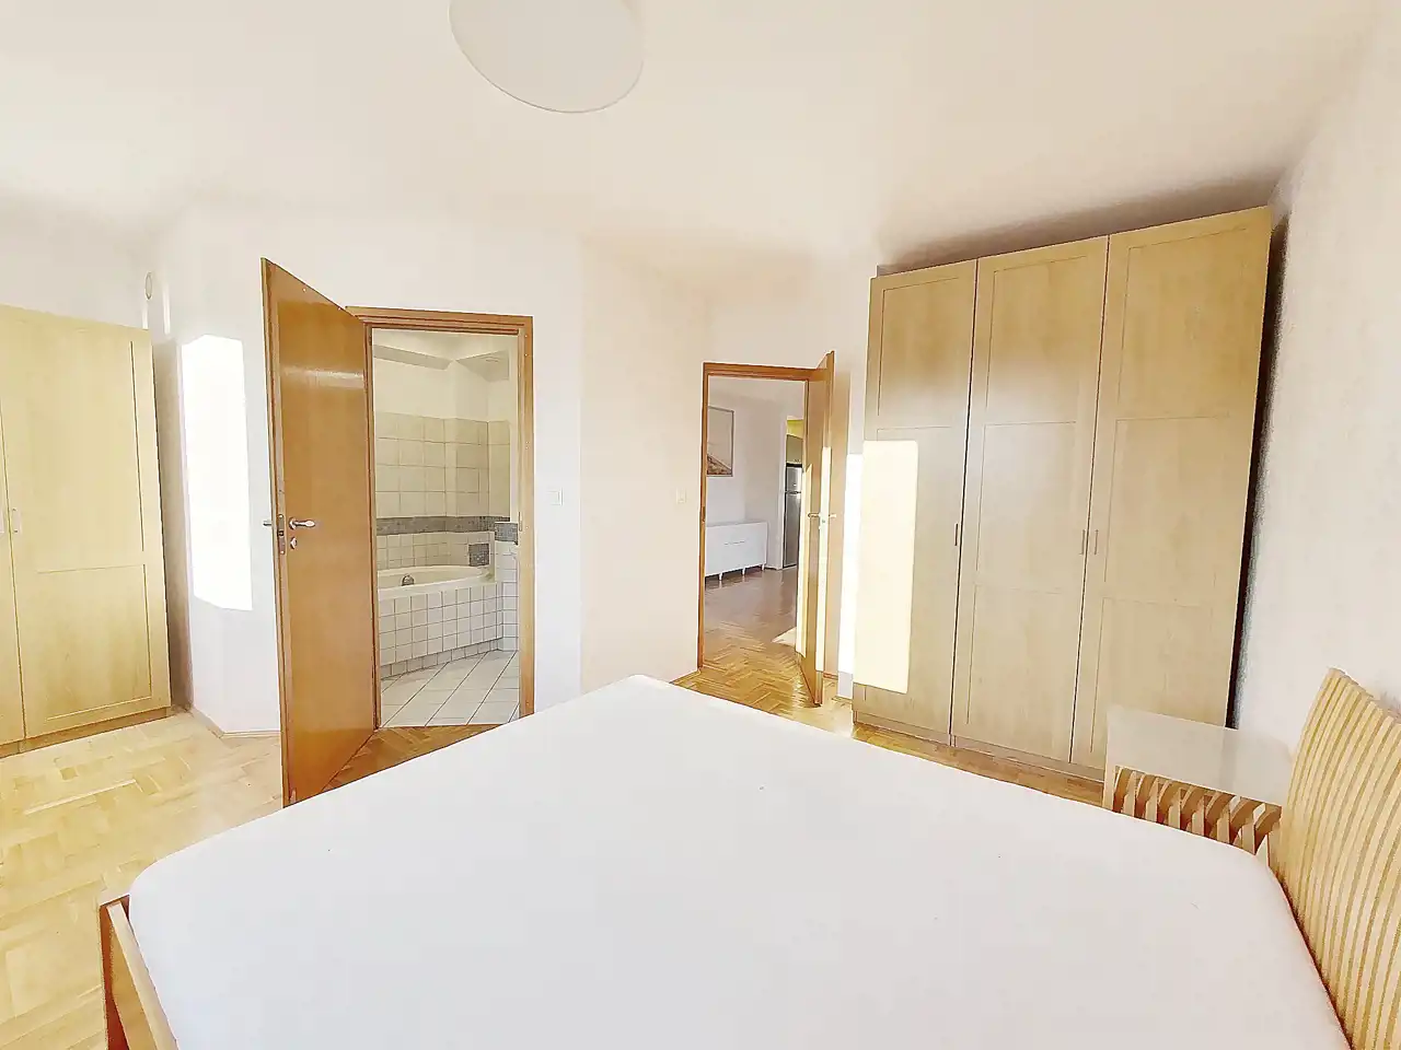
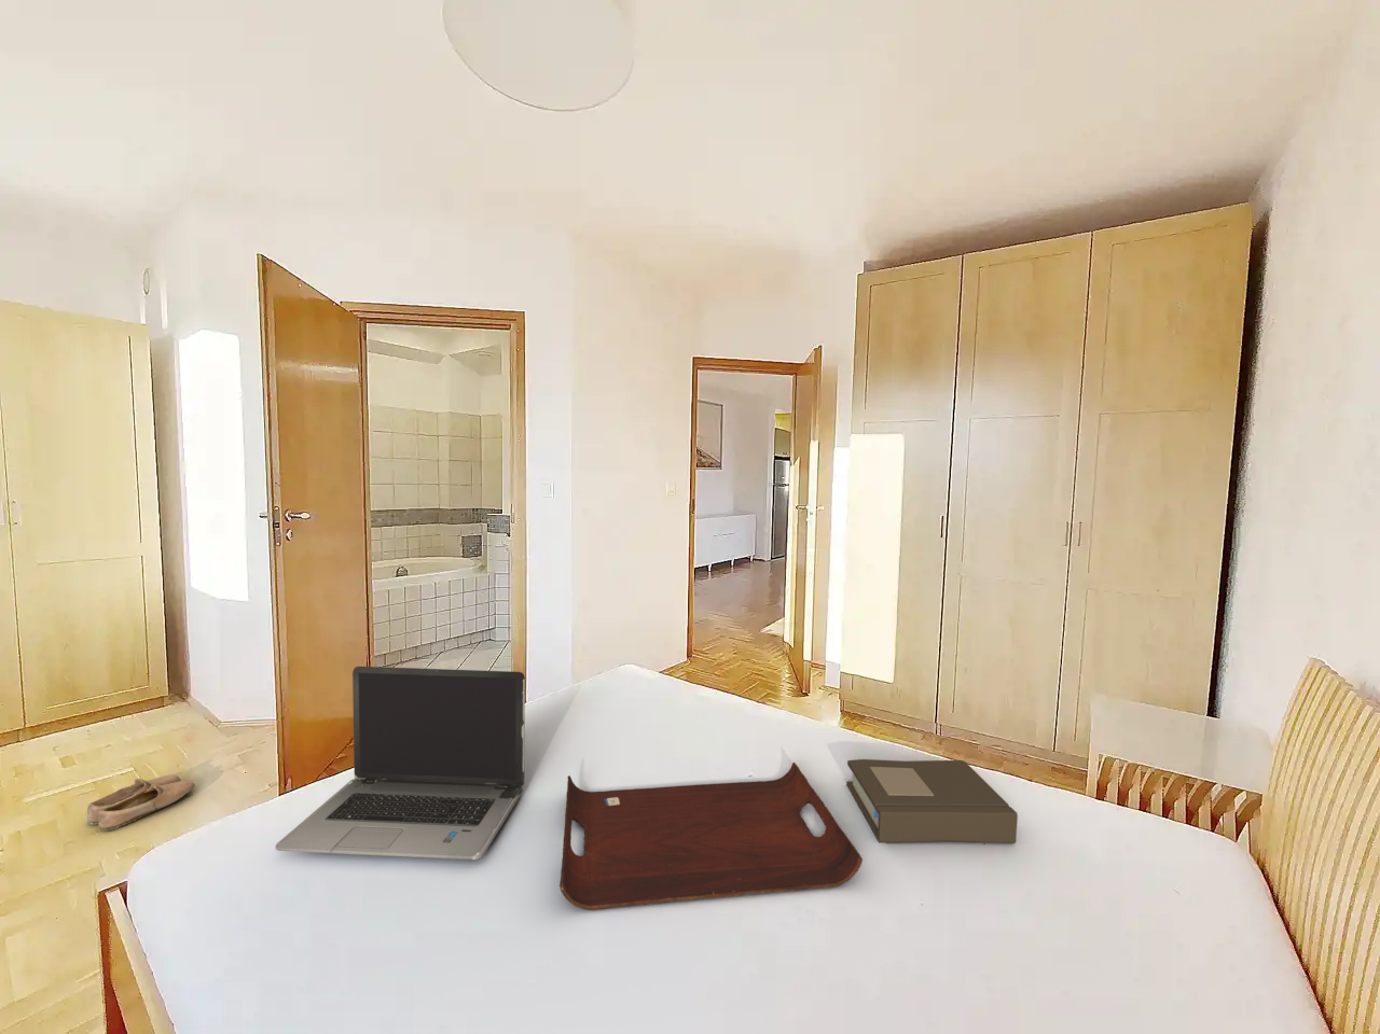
+ laptop computer (410, 756)
+ serving tray (698, 824)
+ shoe (142, 794)
+ book (925, 797)
